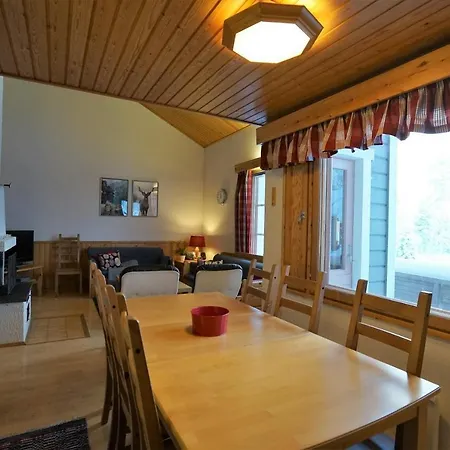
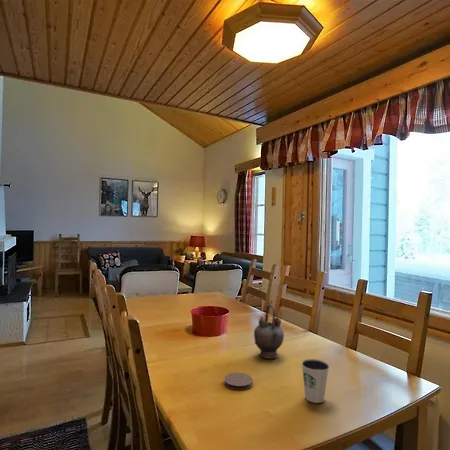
+ teapot (270, 331)
+ dixie cup (314, 381)
+ coaster (238, 380)
